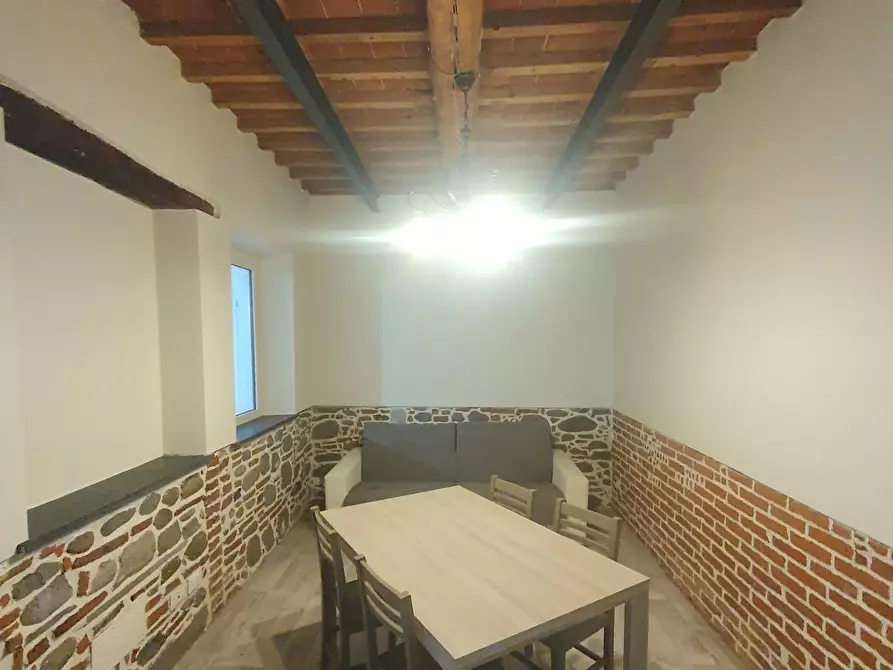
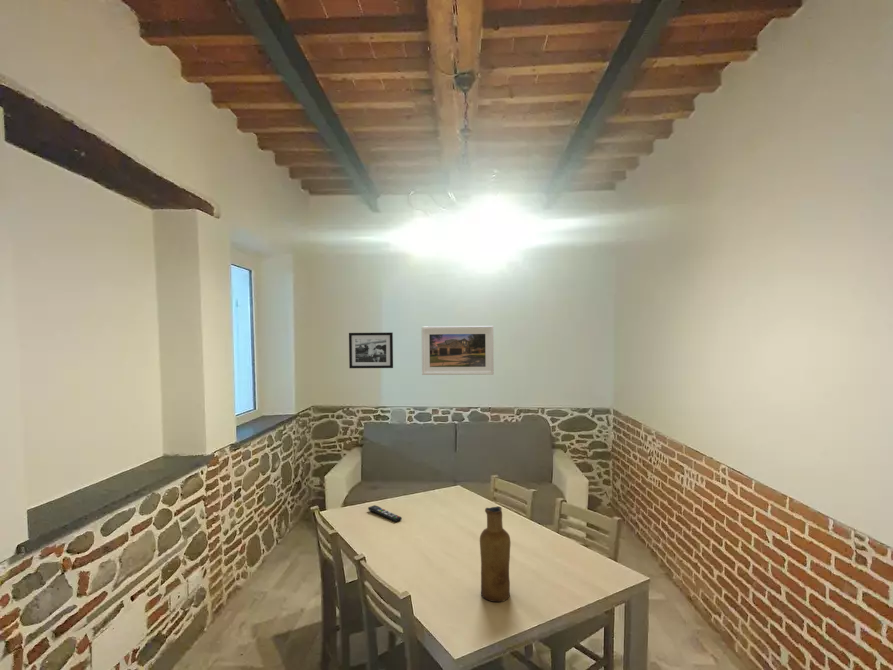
+ picture frame (371, 350)
+ vase (495, 551)
+ remote control (384, 513)
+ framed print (457, 350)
